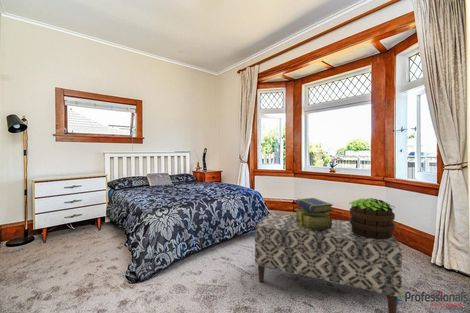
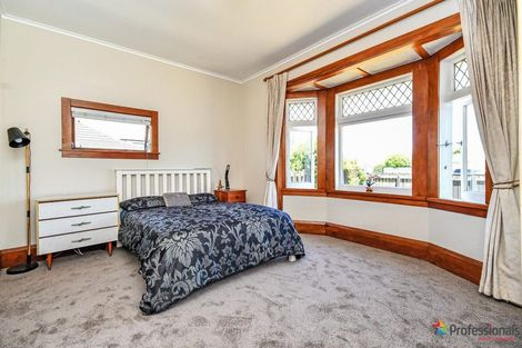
- bench (320, 253)
- stack of books (313, 212)
- potted plant (371, 215)
